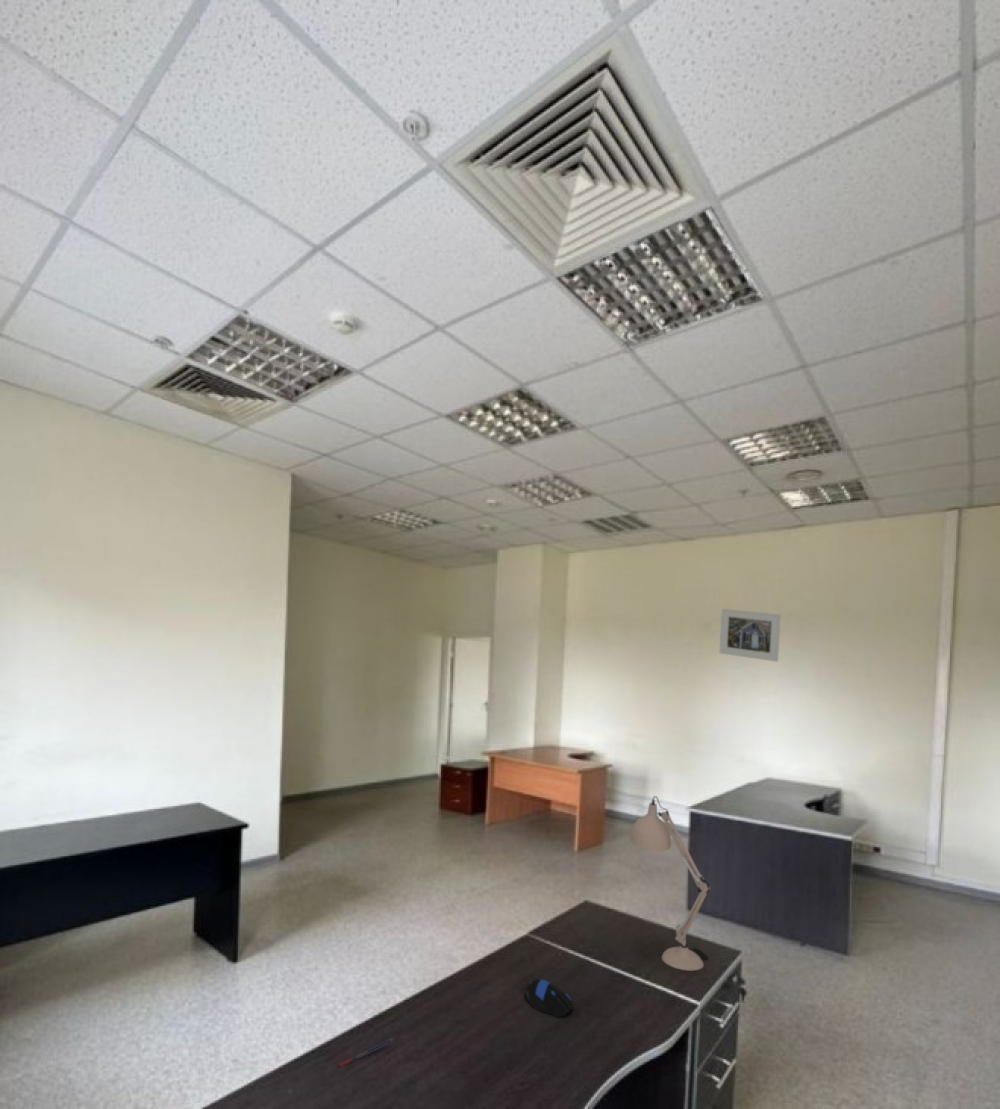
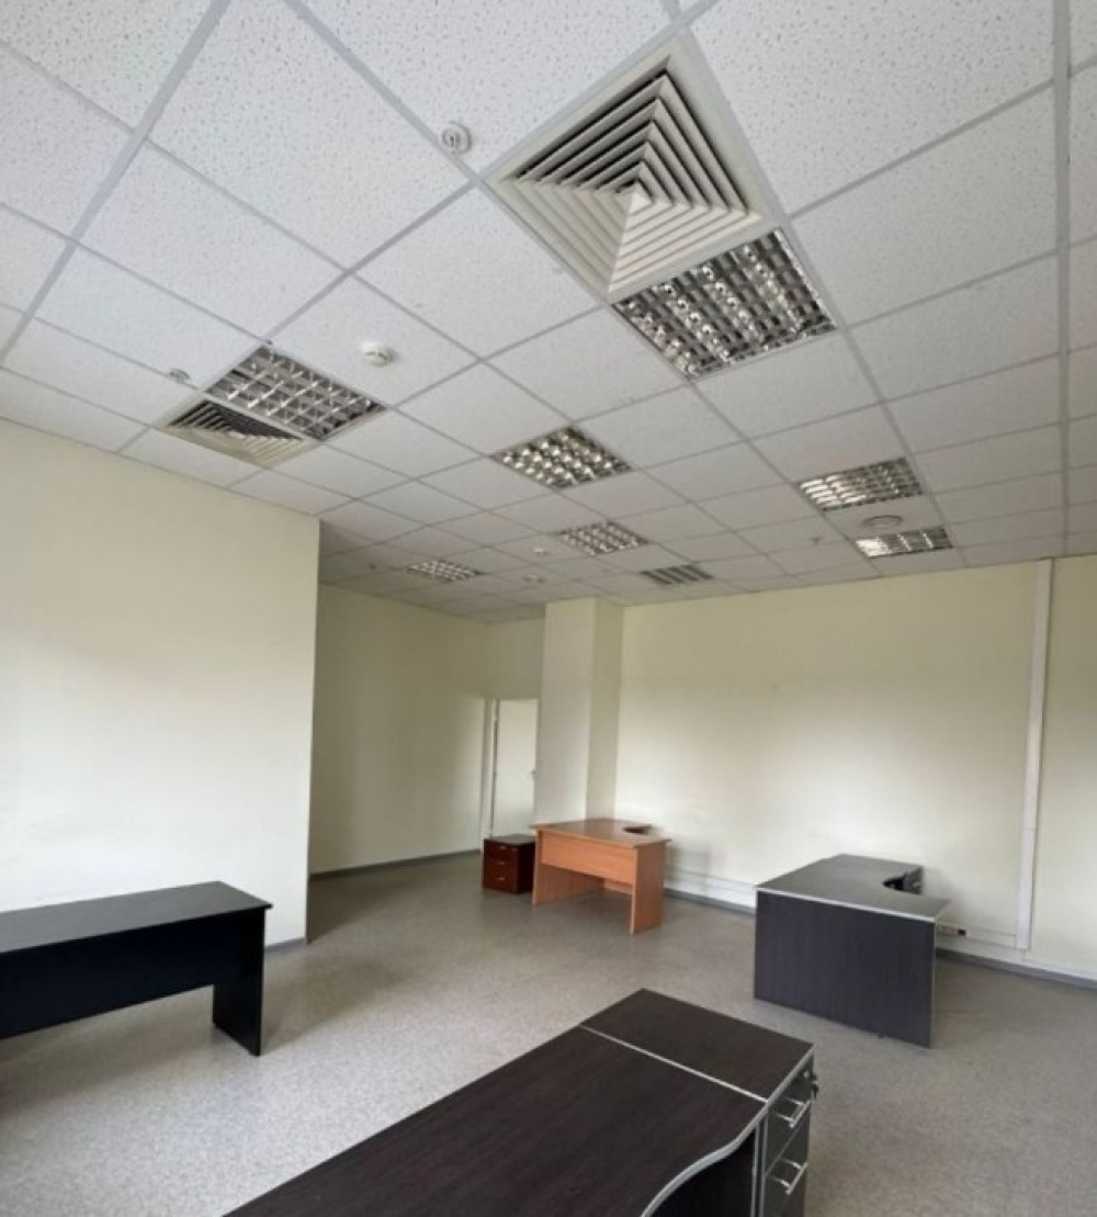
- pen (367, 1051)
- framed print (749, 634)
- desk lamp (688, 868)
- computer mouse (547, 995)
